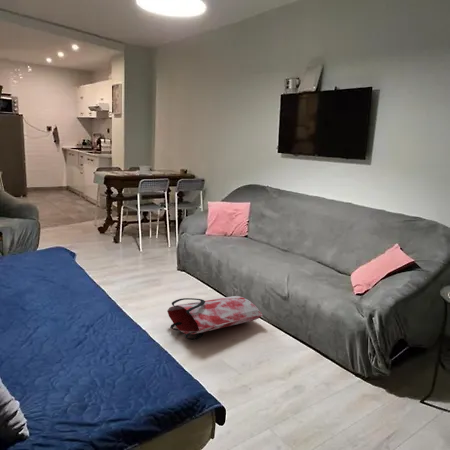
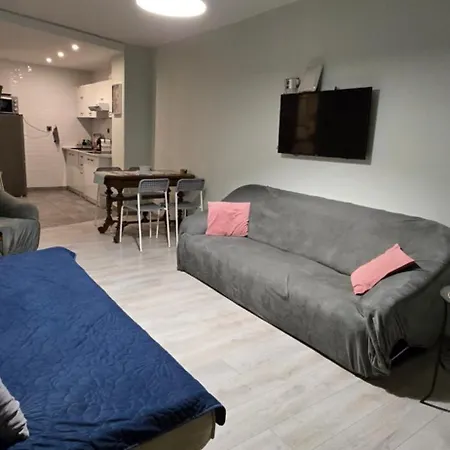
- bag (215, 311)
